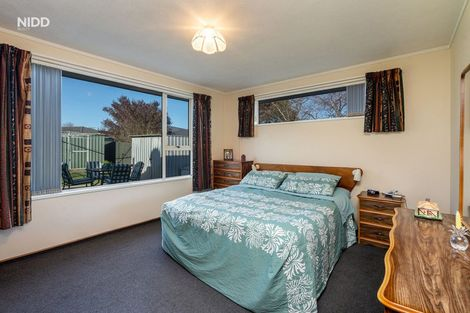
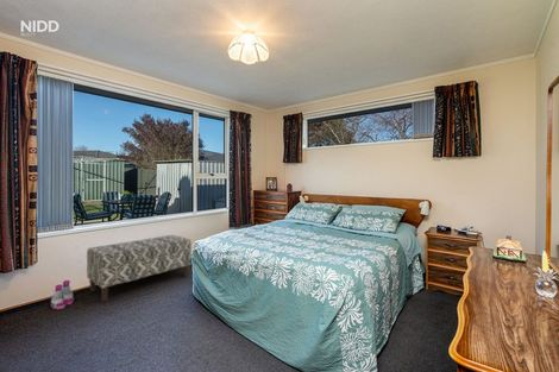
+ boots (62, 292)
+ bench (143, 263)
